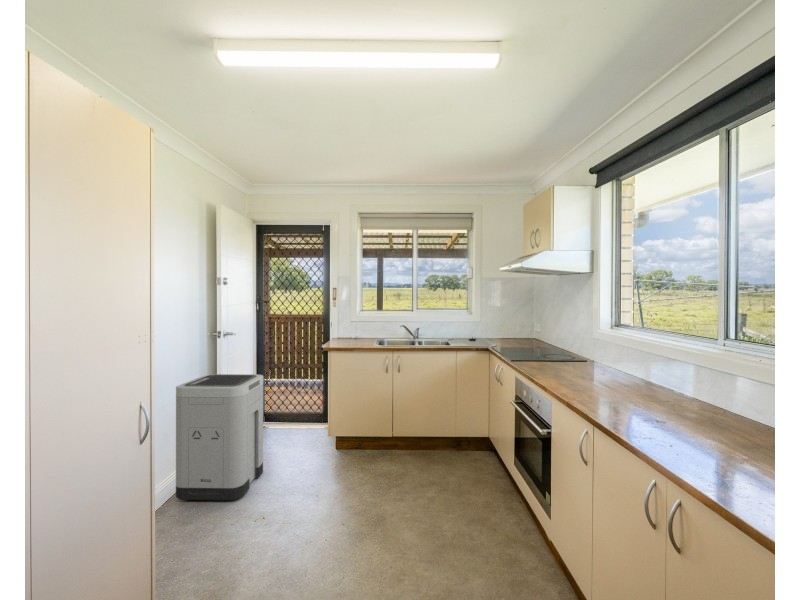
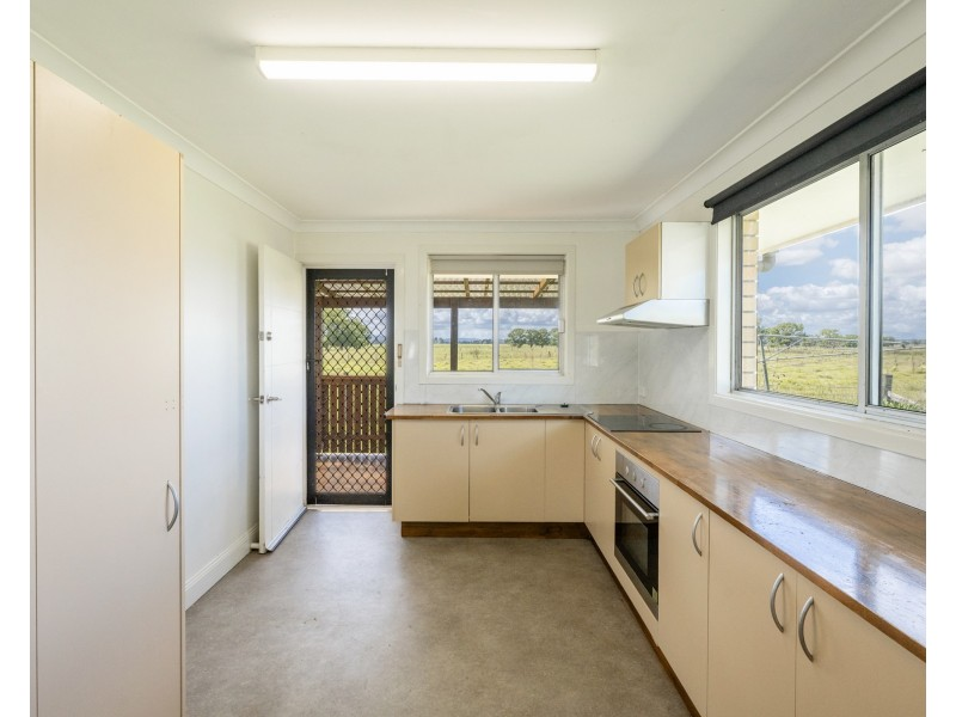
- trash can (222, 432)
